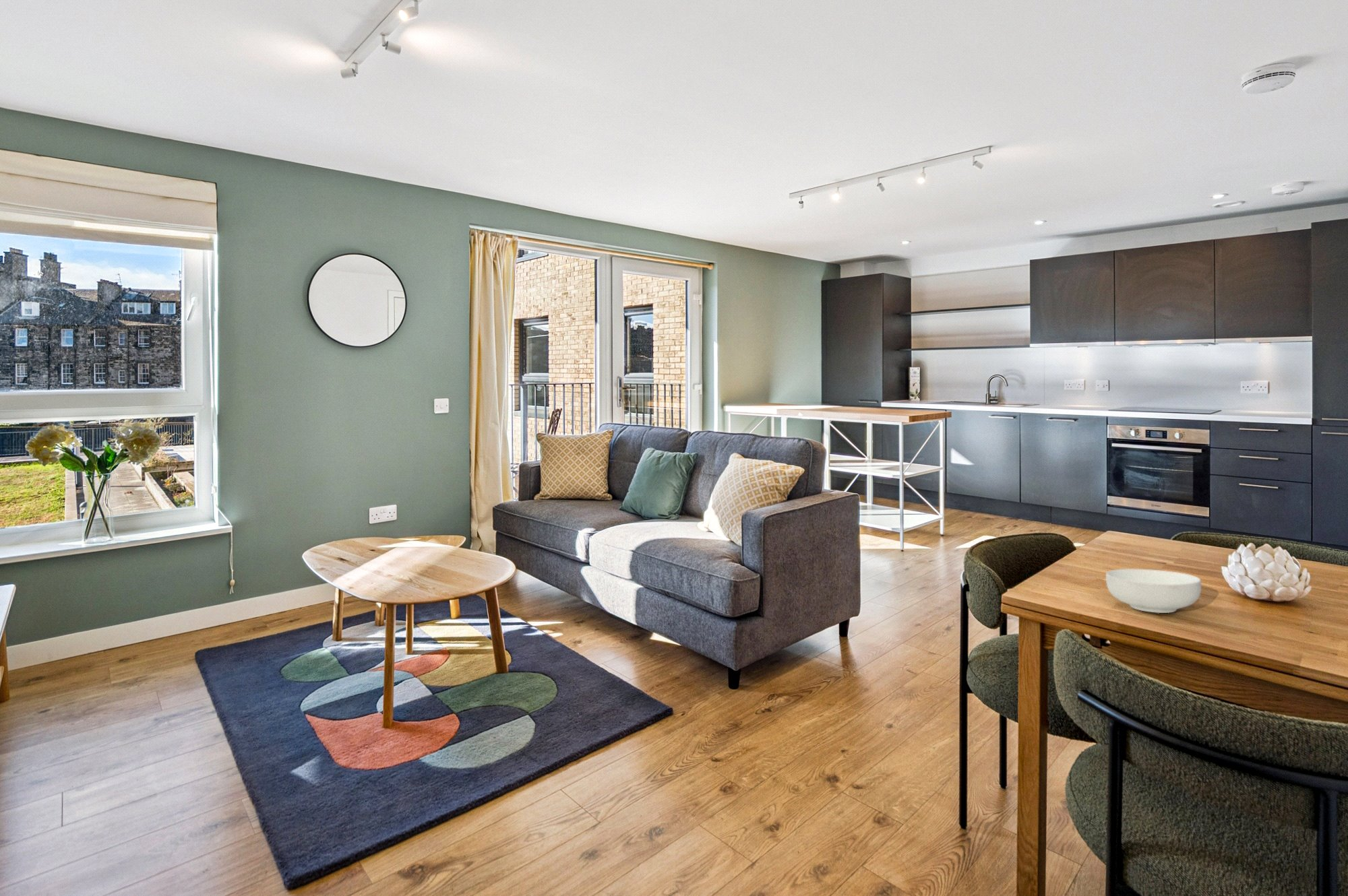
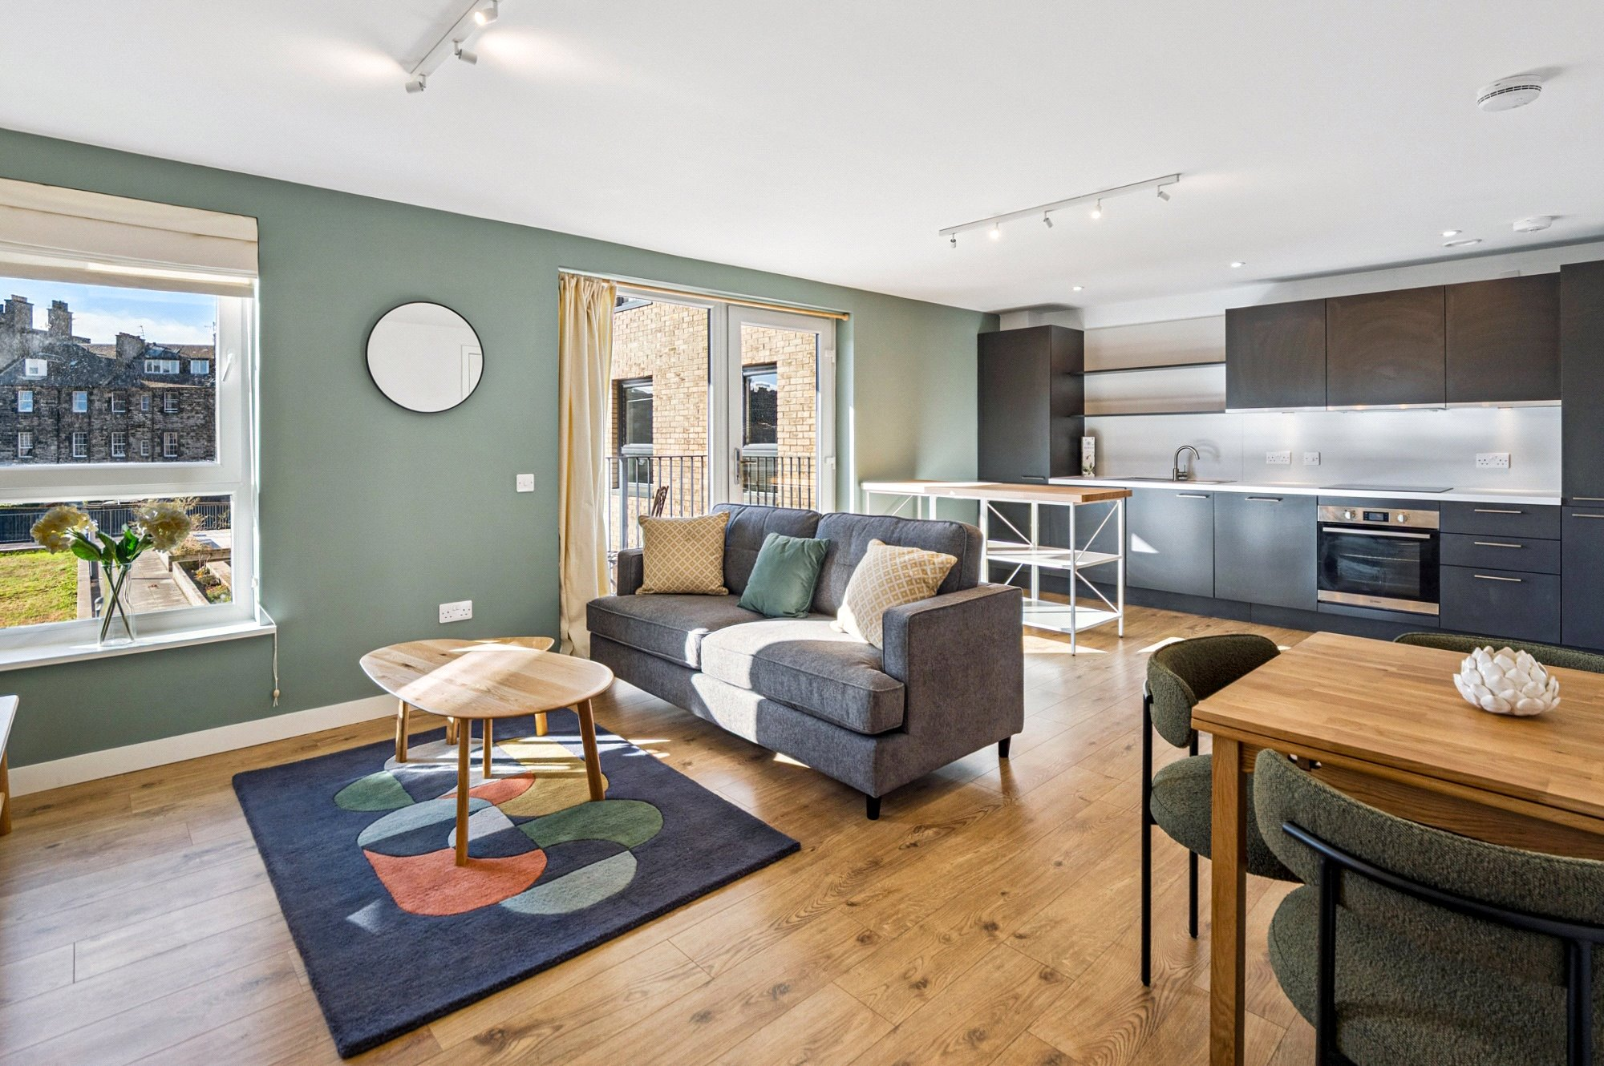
- cereal bowl (1152, 591)
